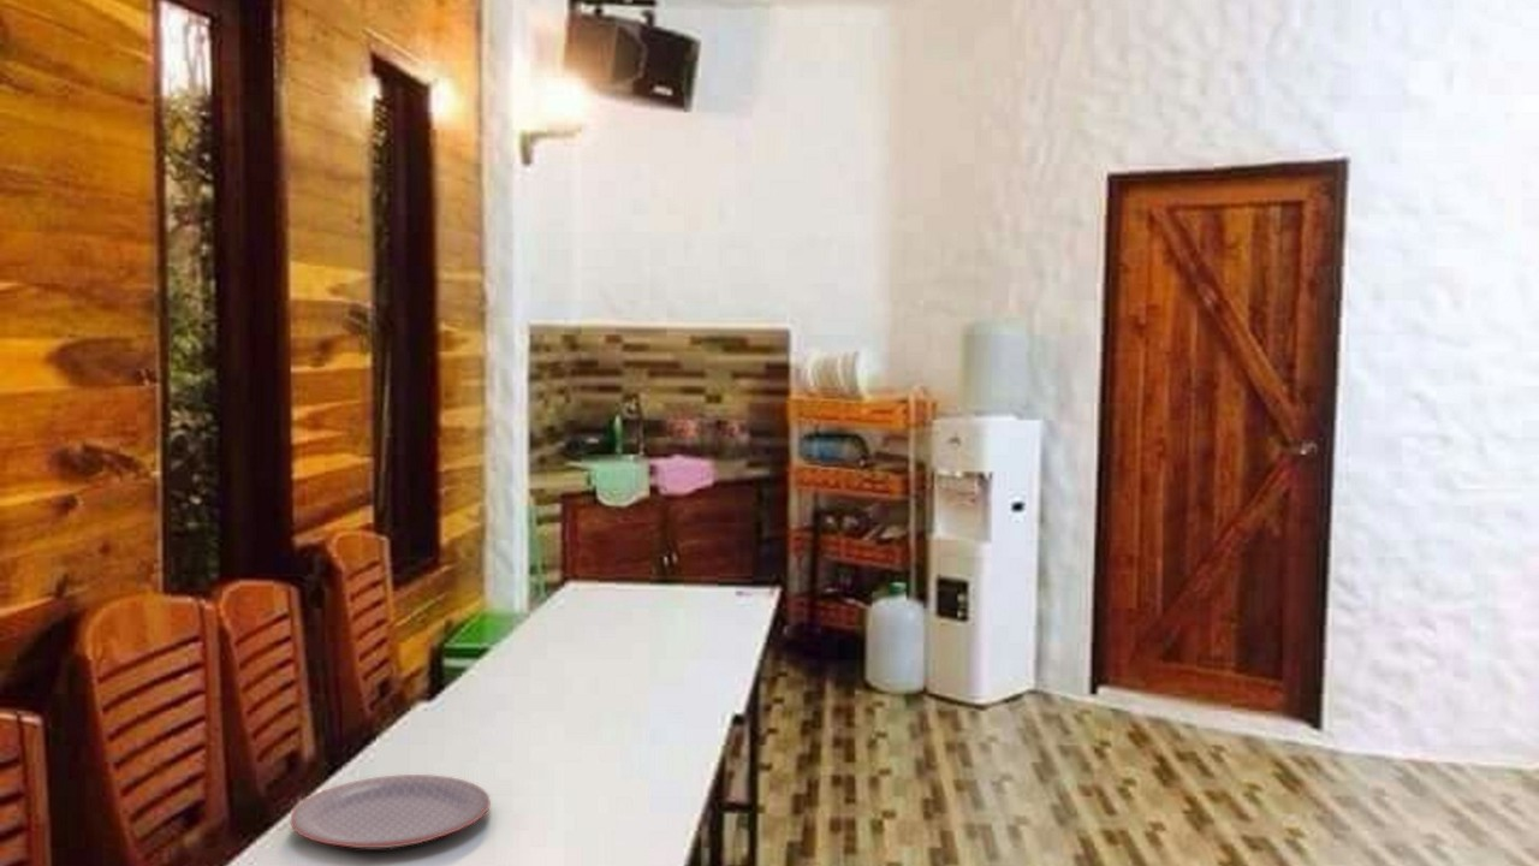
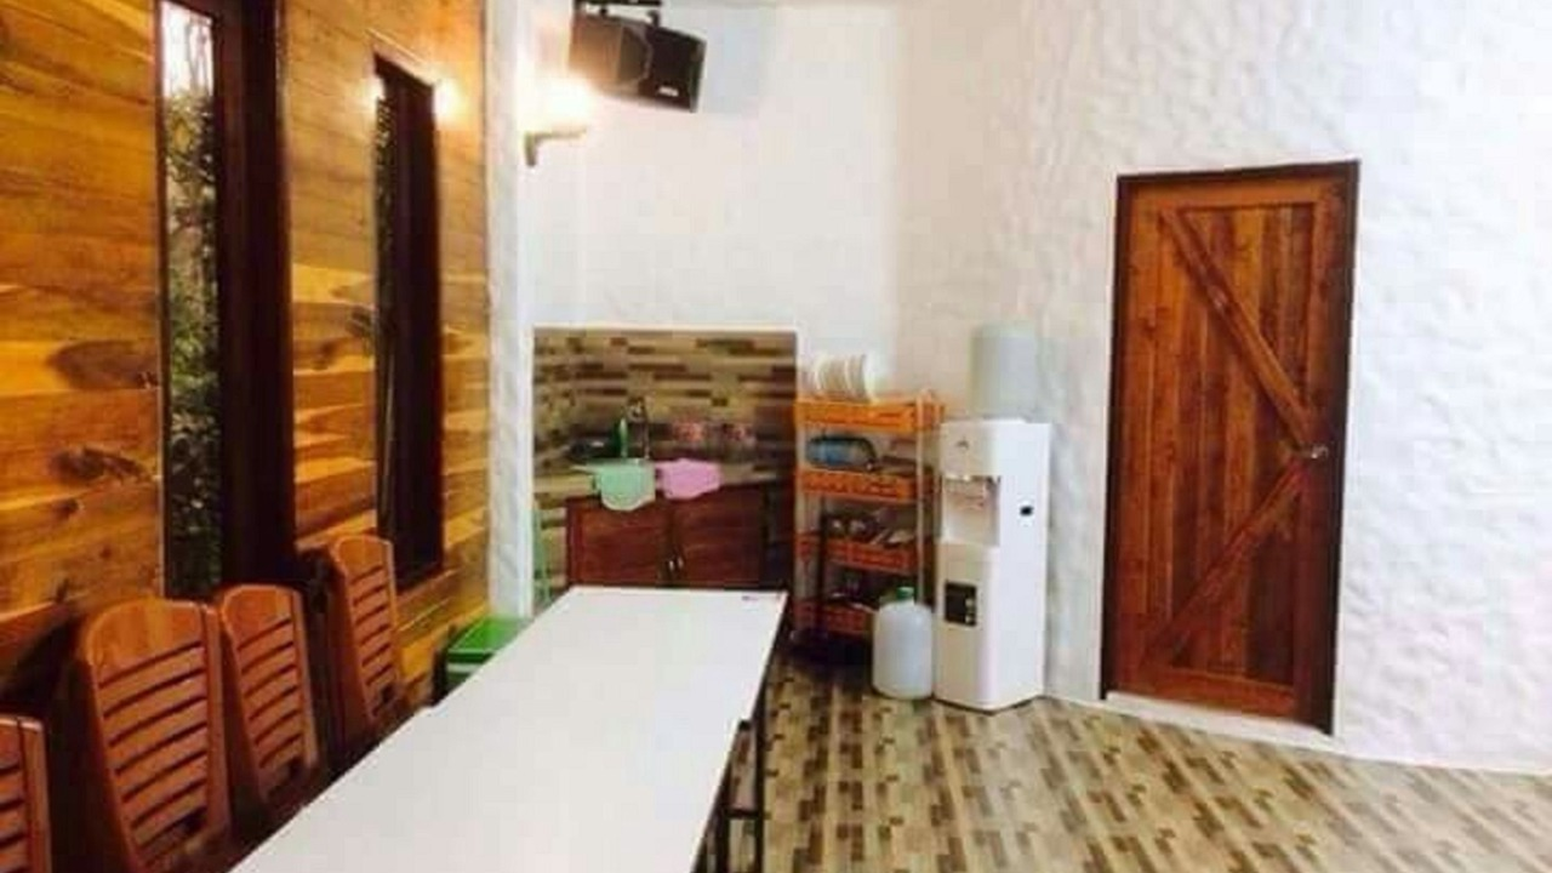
- plate (392, 814)
